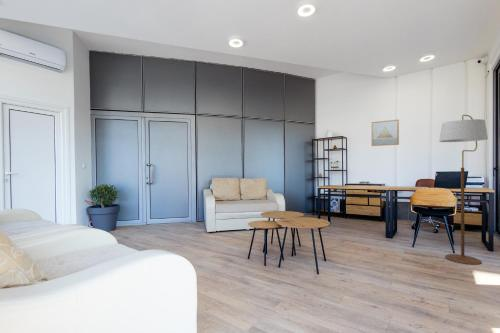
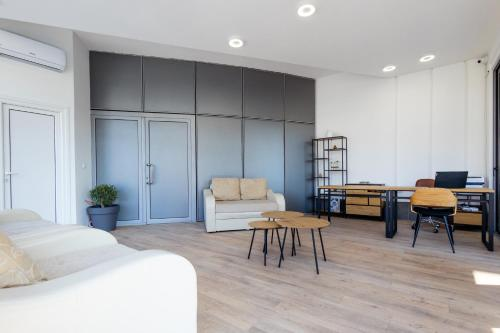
- wall art (384, 133)
- floor lamp (463, 187)
